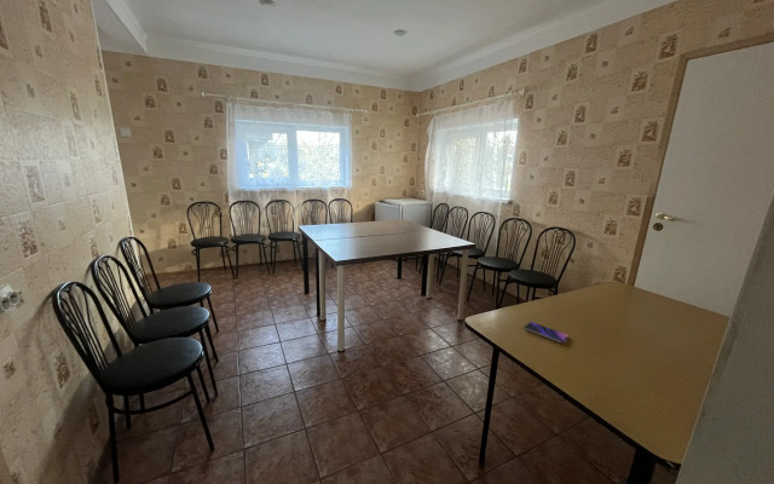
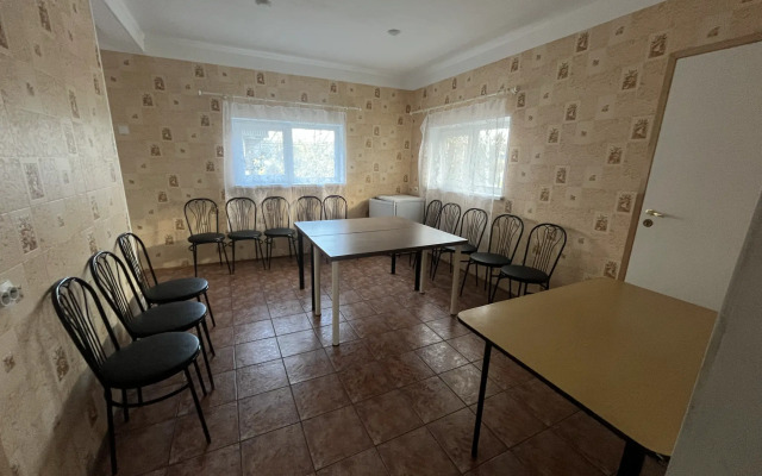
- smartphone (545, 332)
